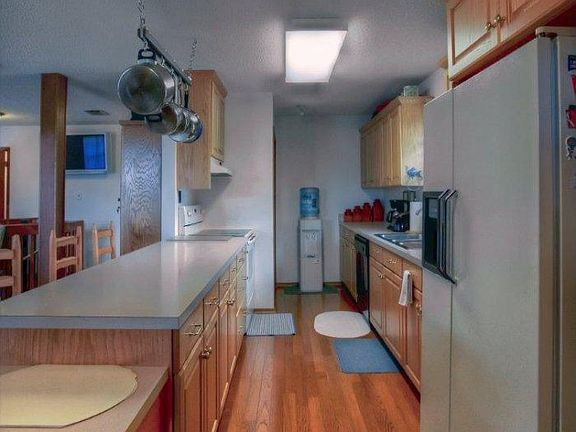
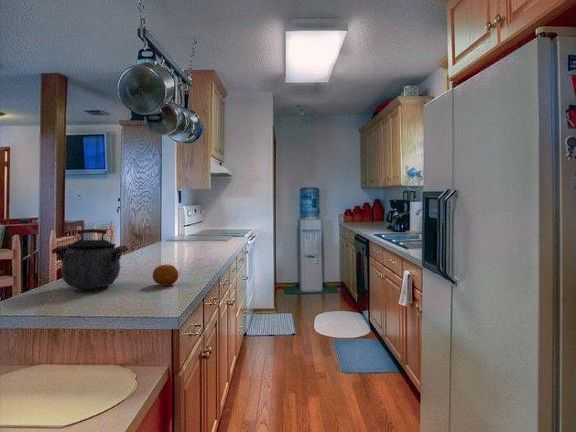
+ fruit (165, 274)
+ kettle (91, 258)
